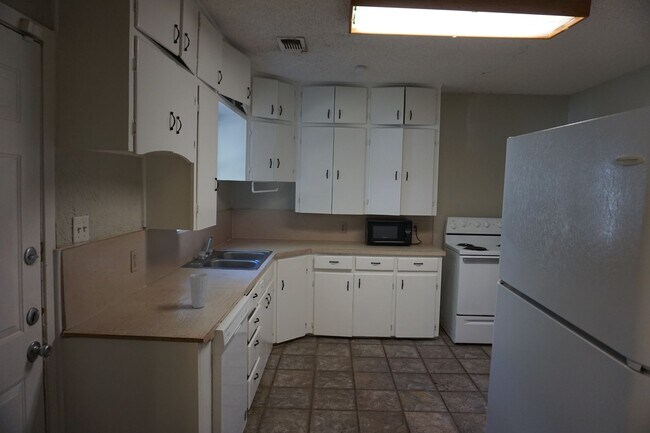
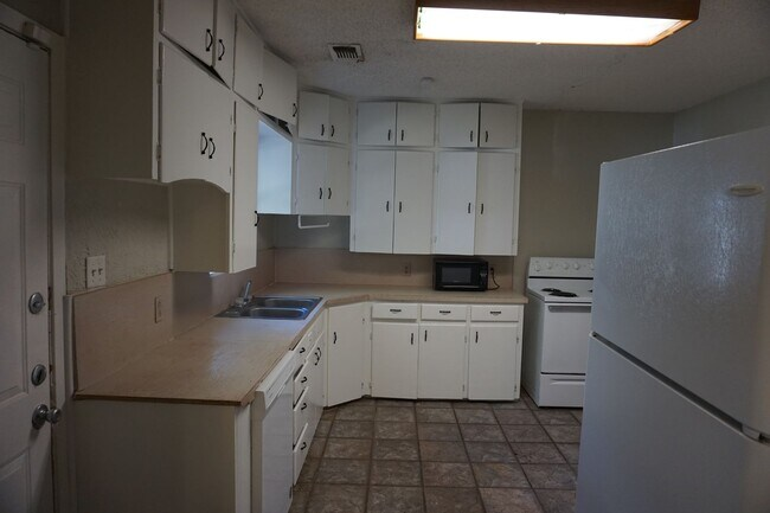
- cup (198, 290)
